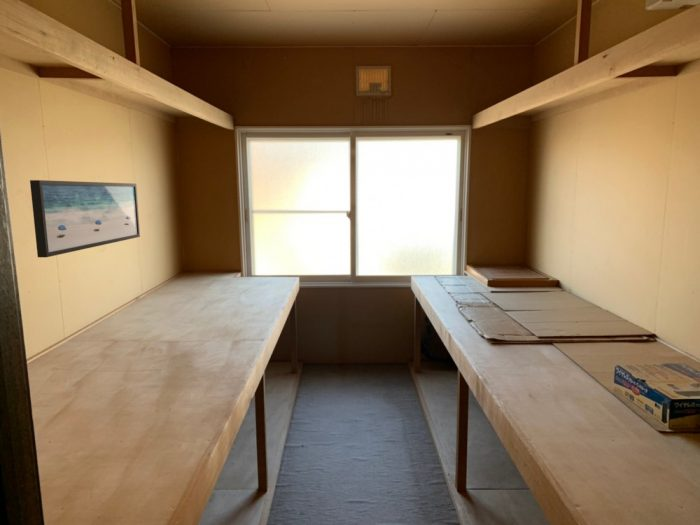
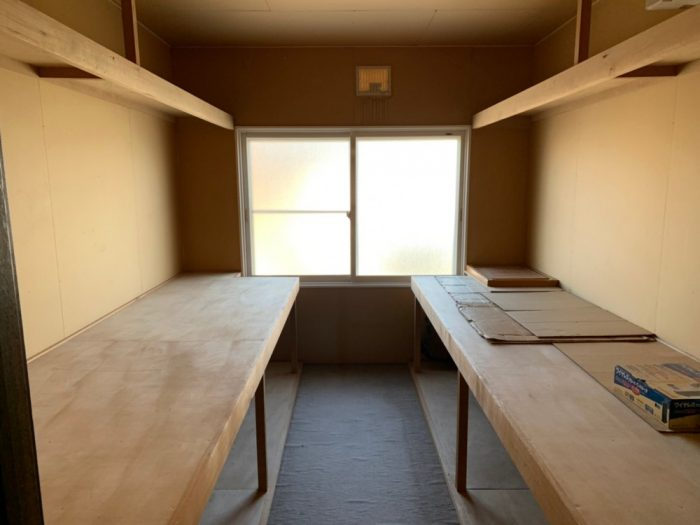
- wall art (95, 214)
